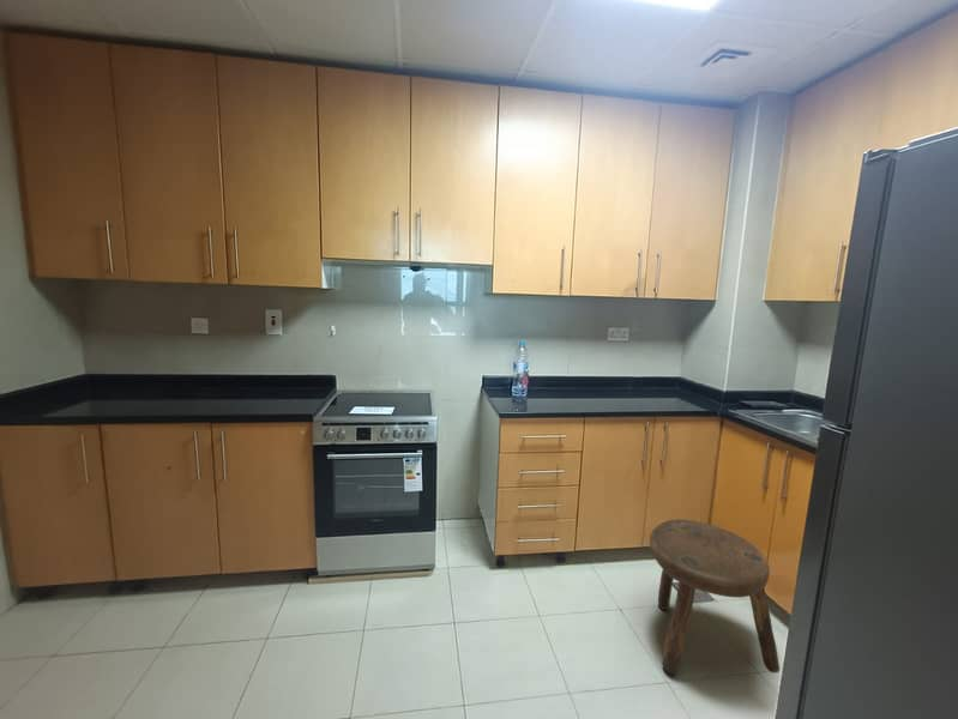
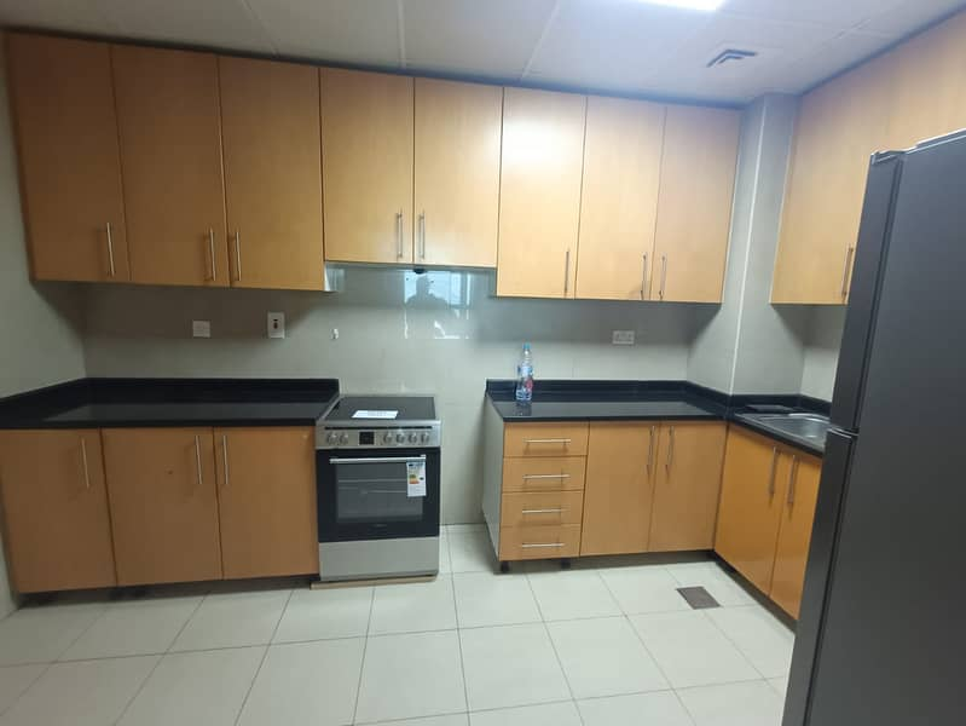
- stool (712, 593)
